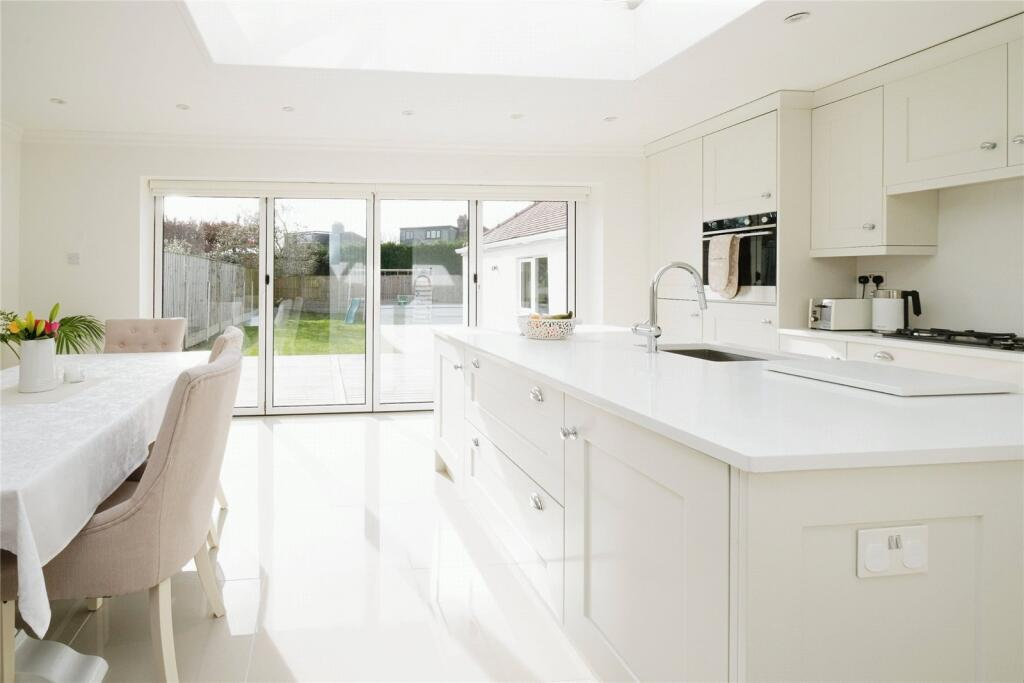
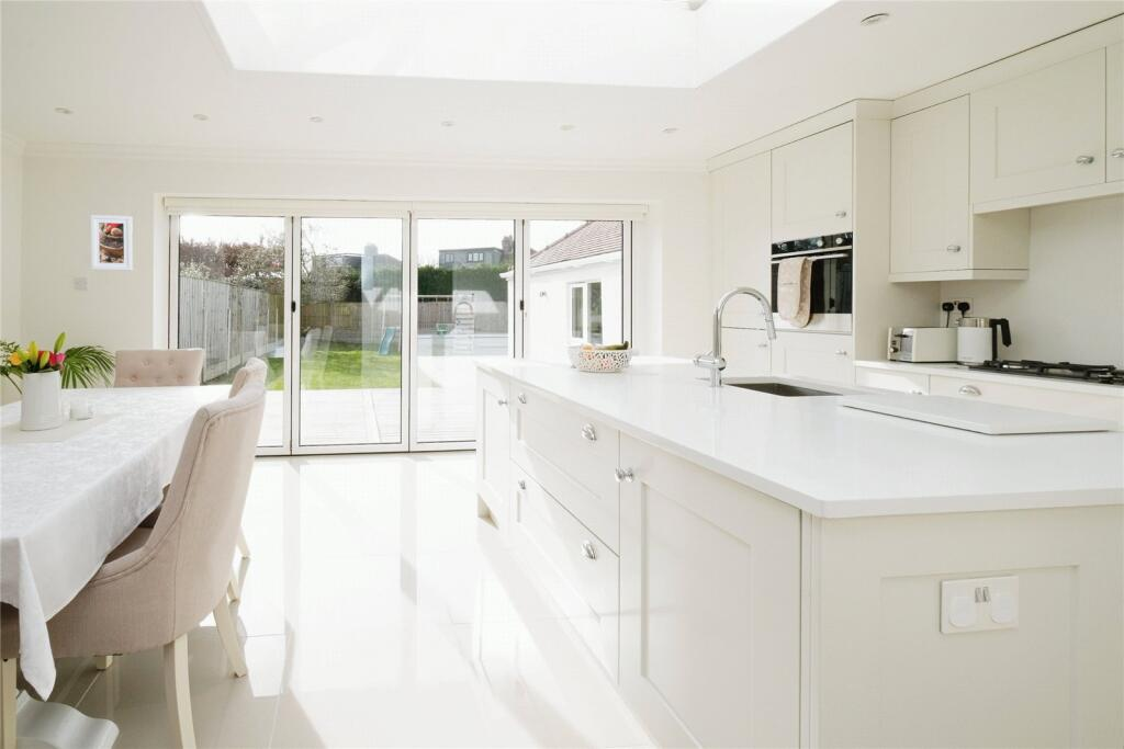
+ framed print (111, 242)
